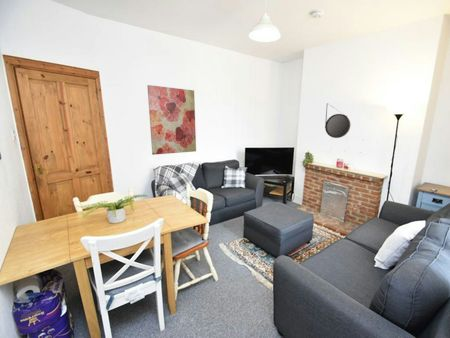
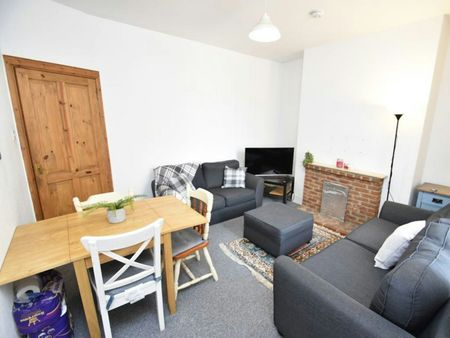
- wall art (174, 121)
- home mirror (337, 120)
